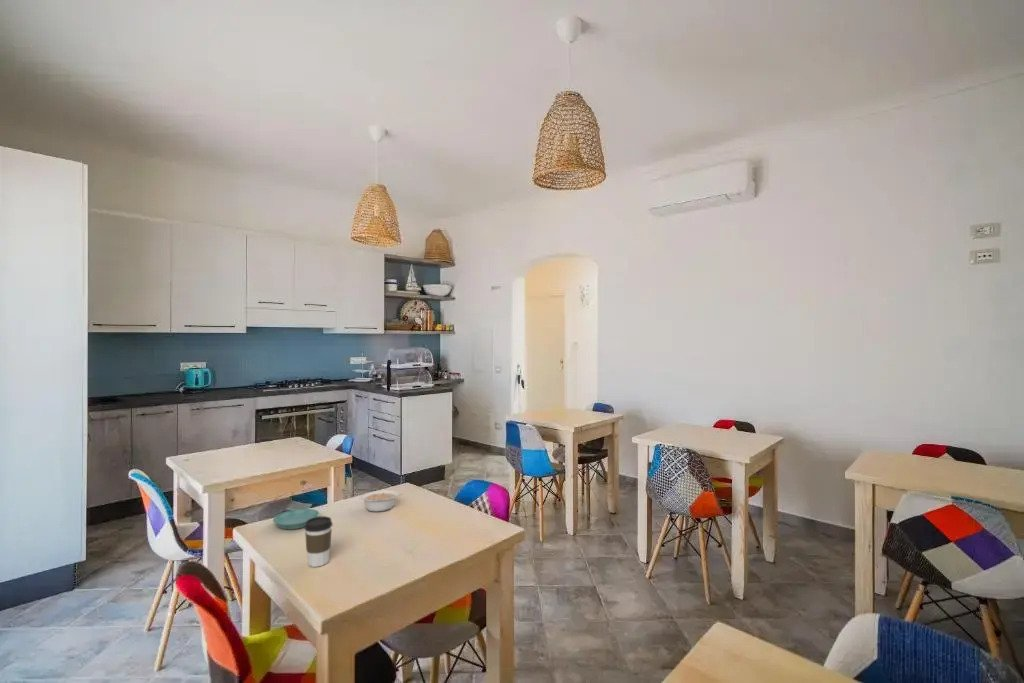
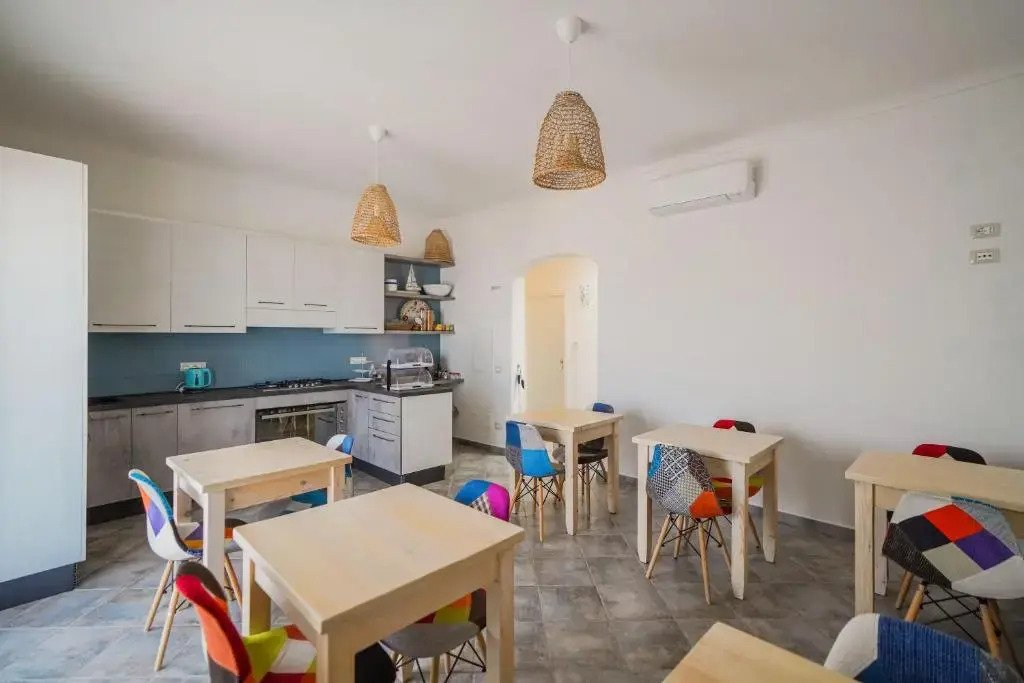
- saucer (296, 519)
- coffee cup (318, 541)
- legume (381, 500)
